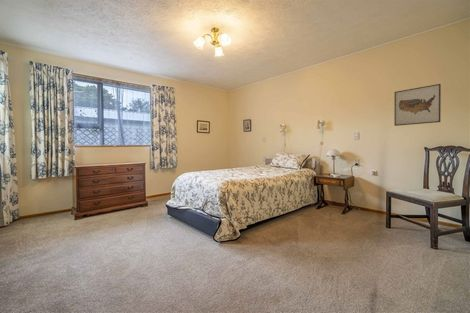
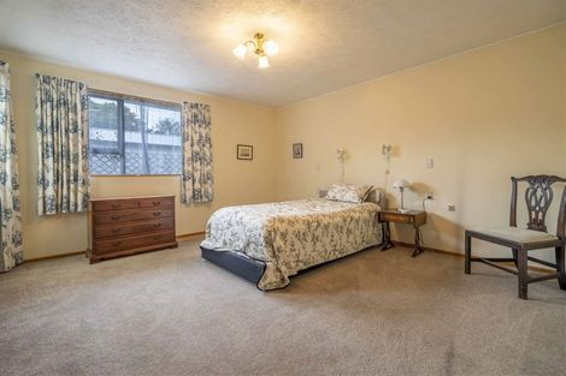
- wall art (416, 106)
